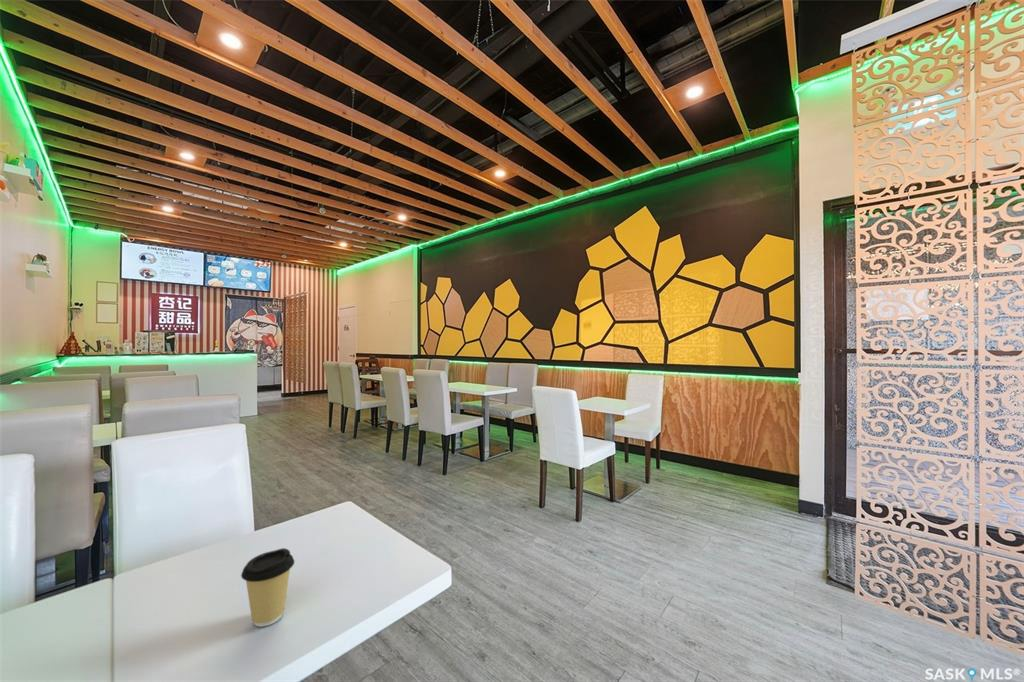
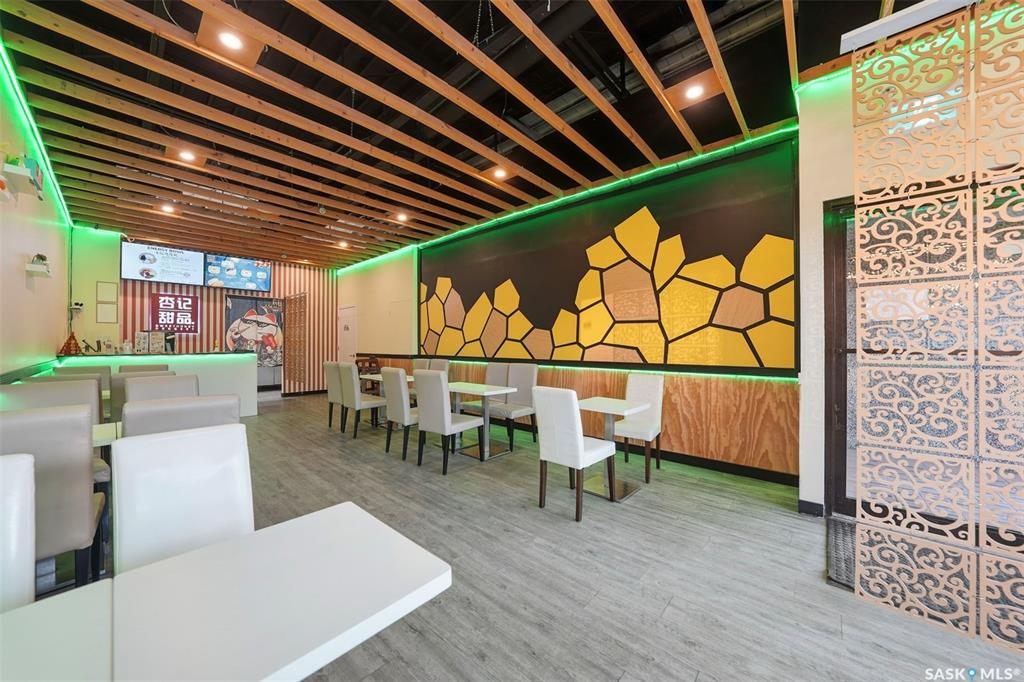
- coffee cup (268, 587)
